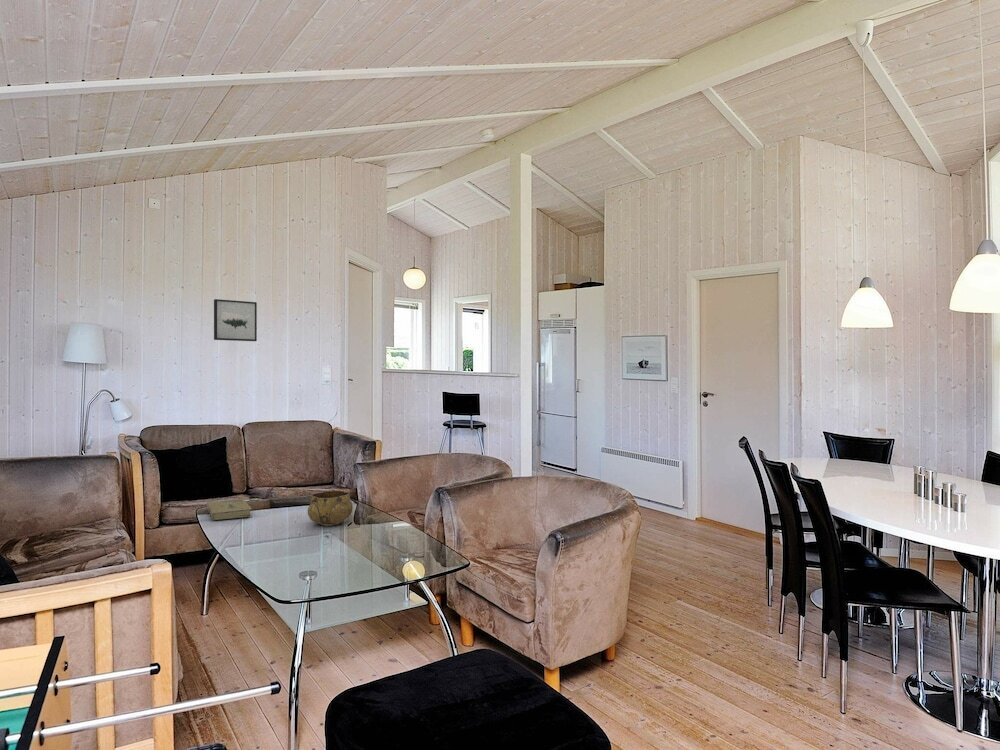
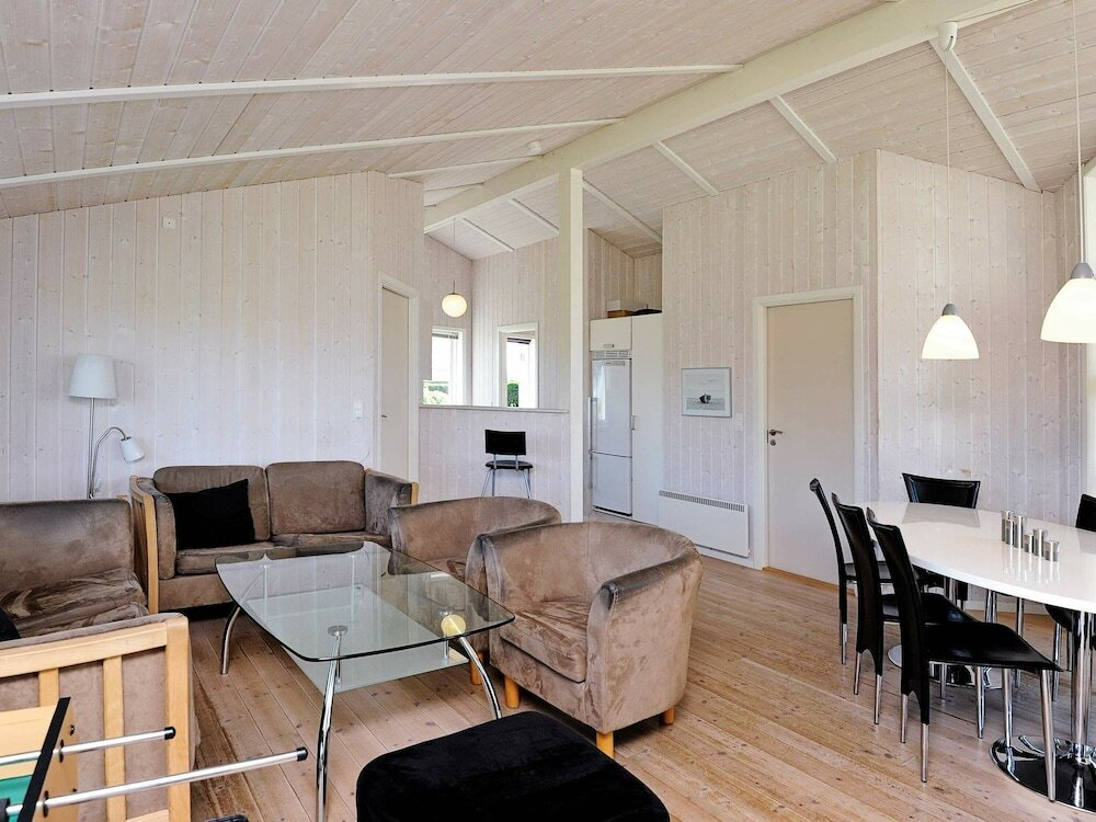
- wall art (235, 320)
- decorative bowl (330, 508)
- book (228, 509)
